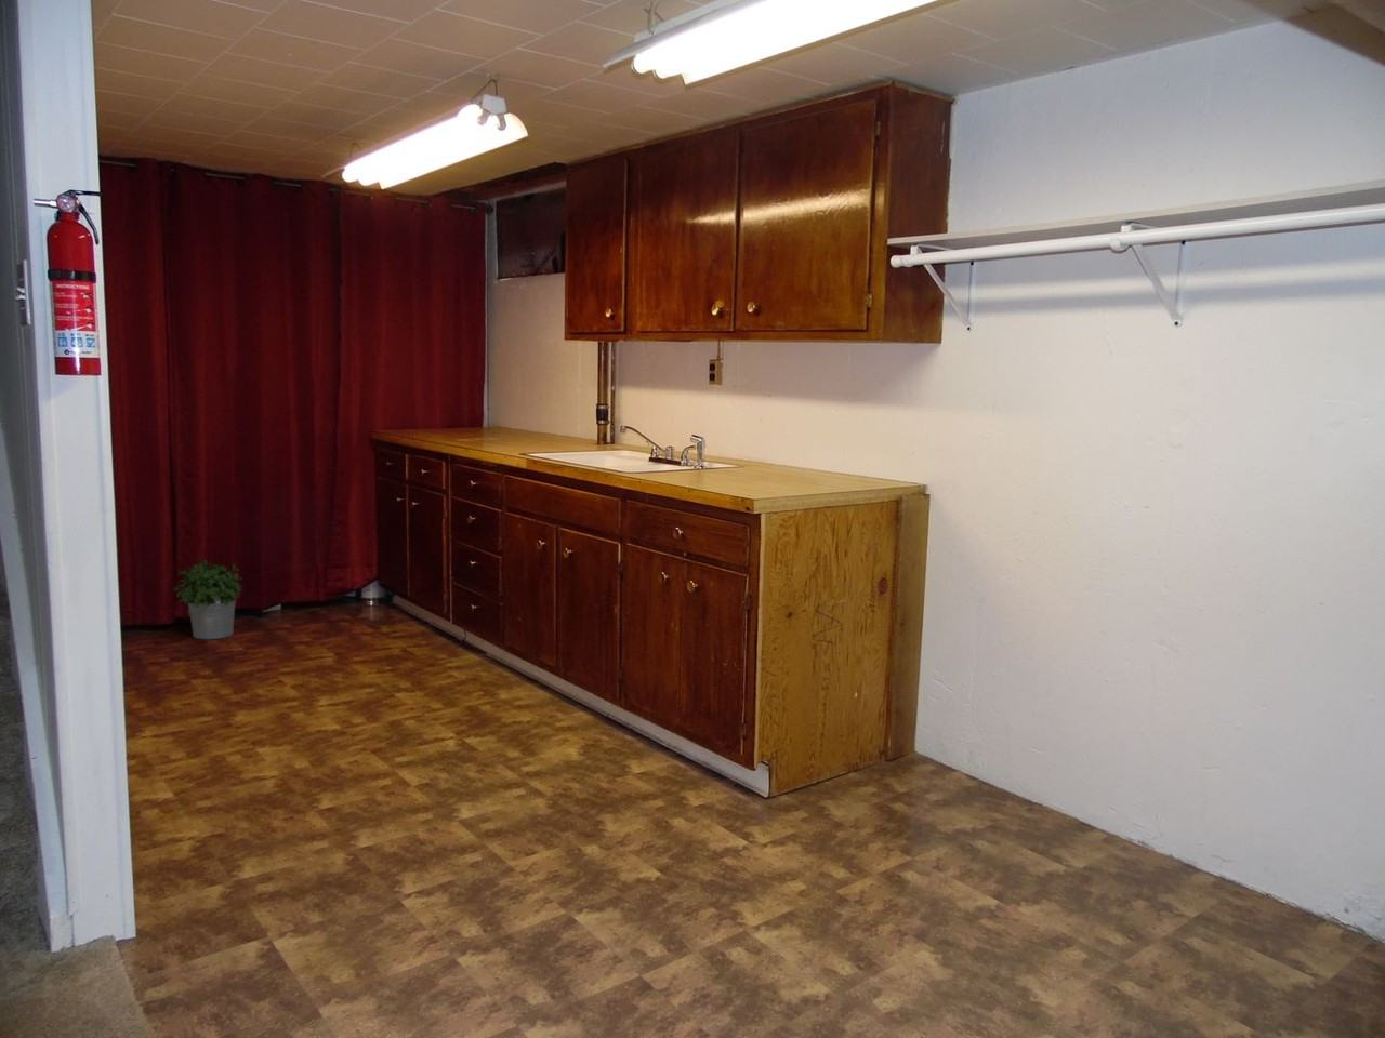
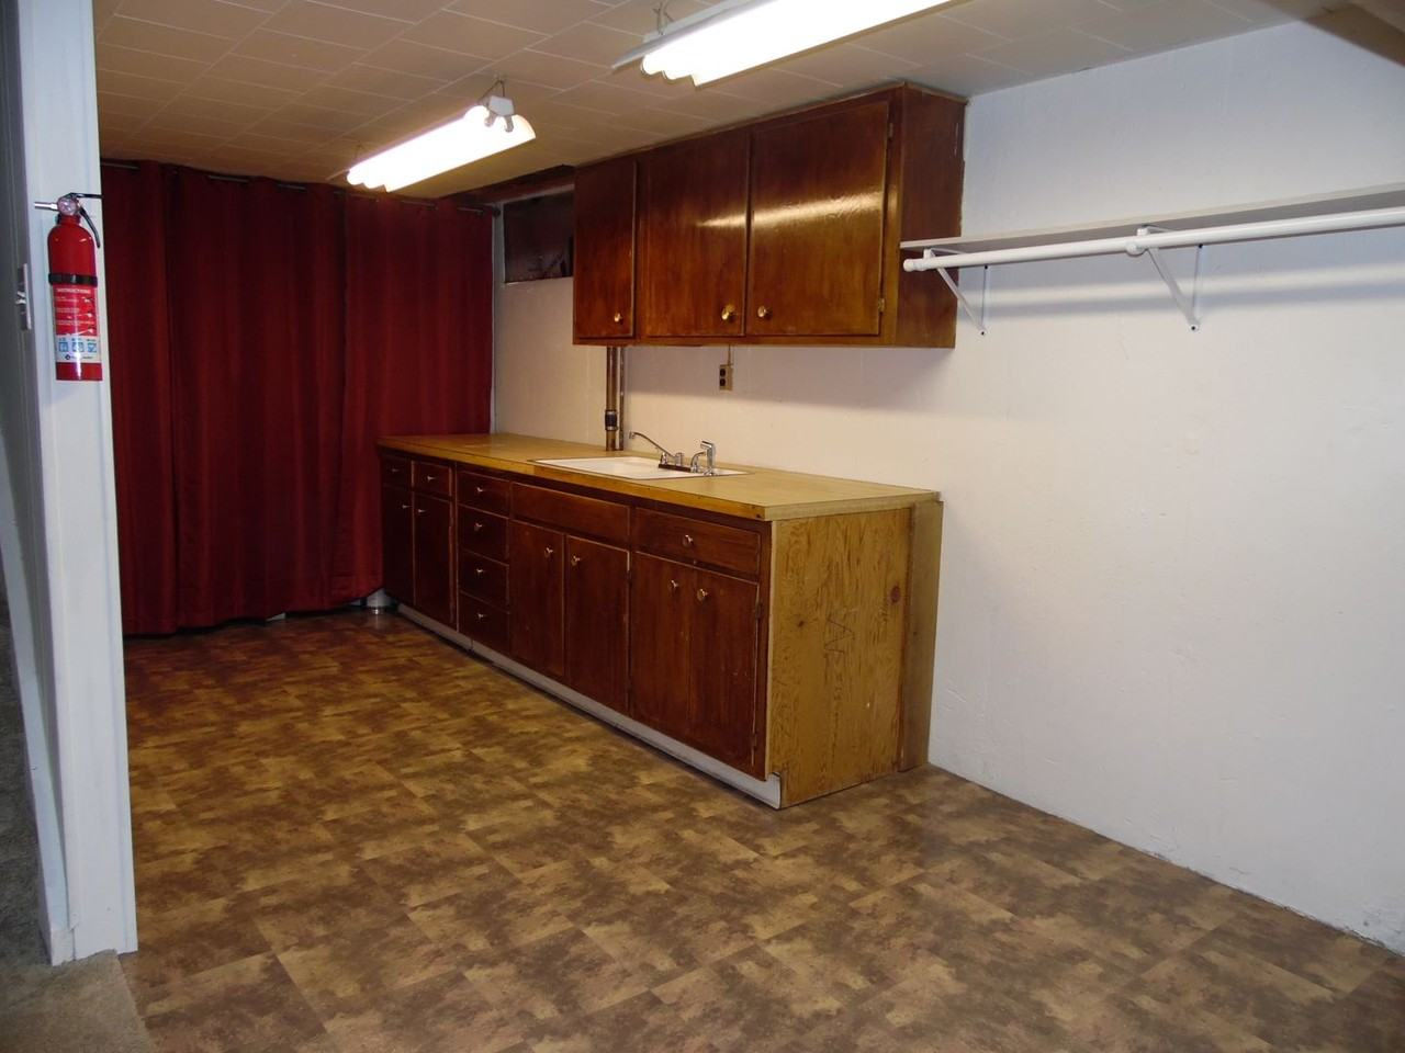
- potted plant (208, 599)
